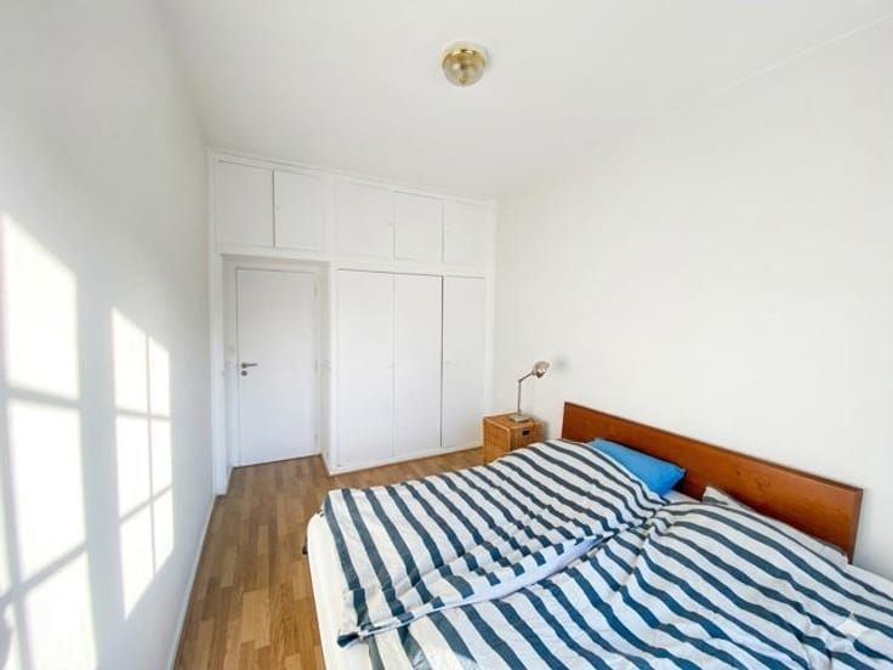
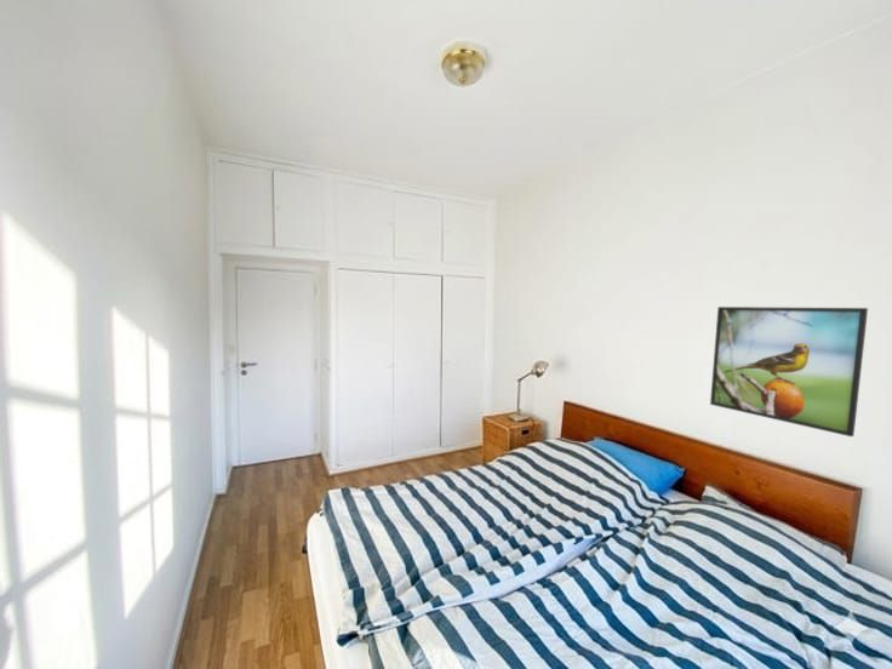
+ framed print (777, 362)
